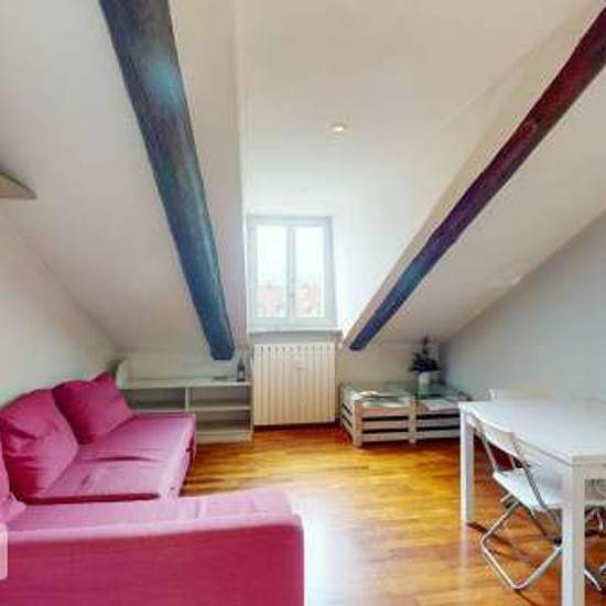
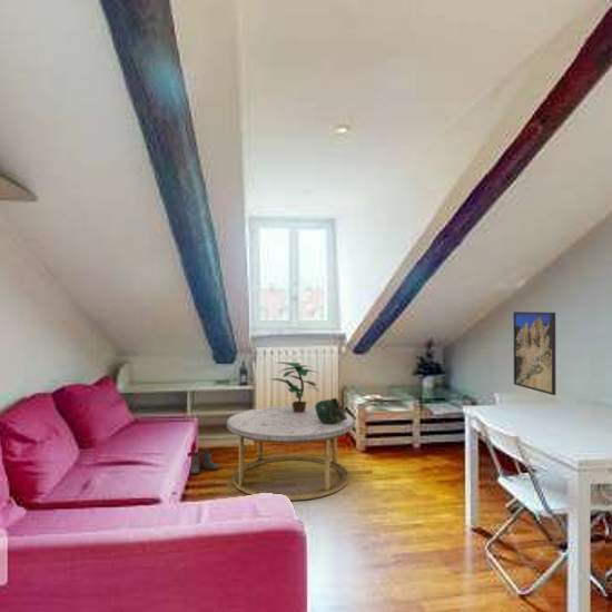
+ coffee table (290, 443)
+ boots (201, 461)
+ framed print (533, 351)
+ decorative bowl (330, 409)
+ potted plant (296, 386)
